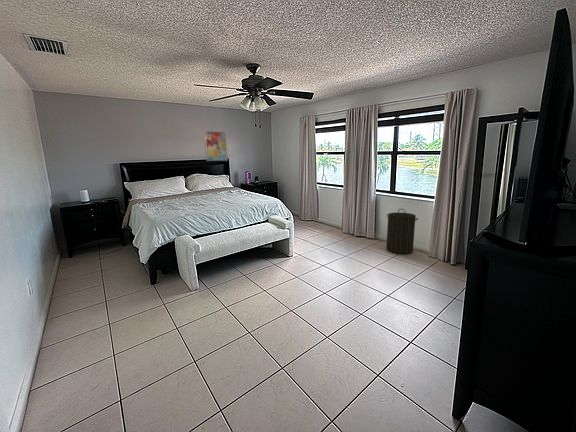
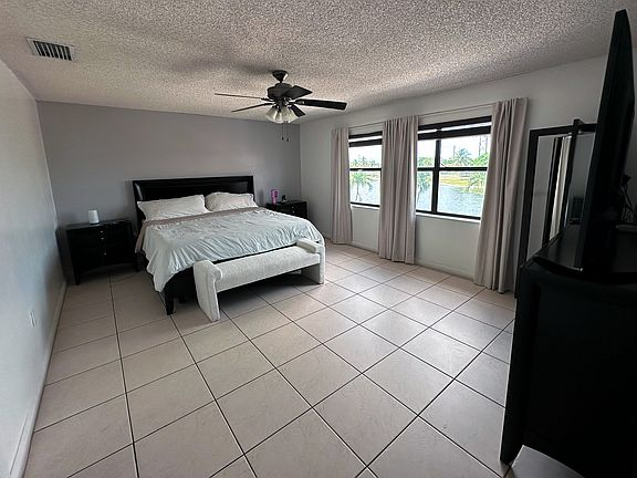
- laundry hamper (400, 229)
- wall art (216, 146)
